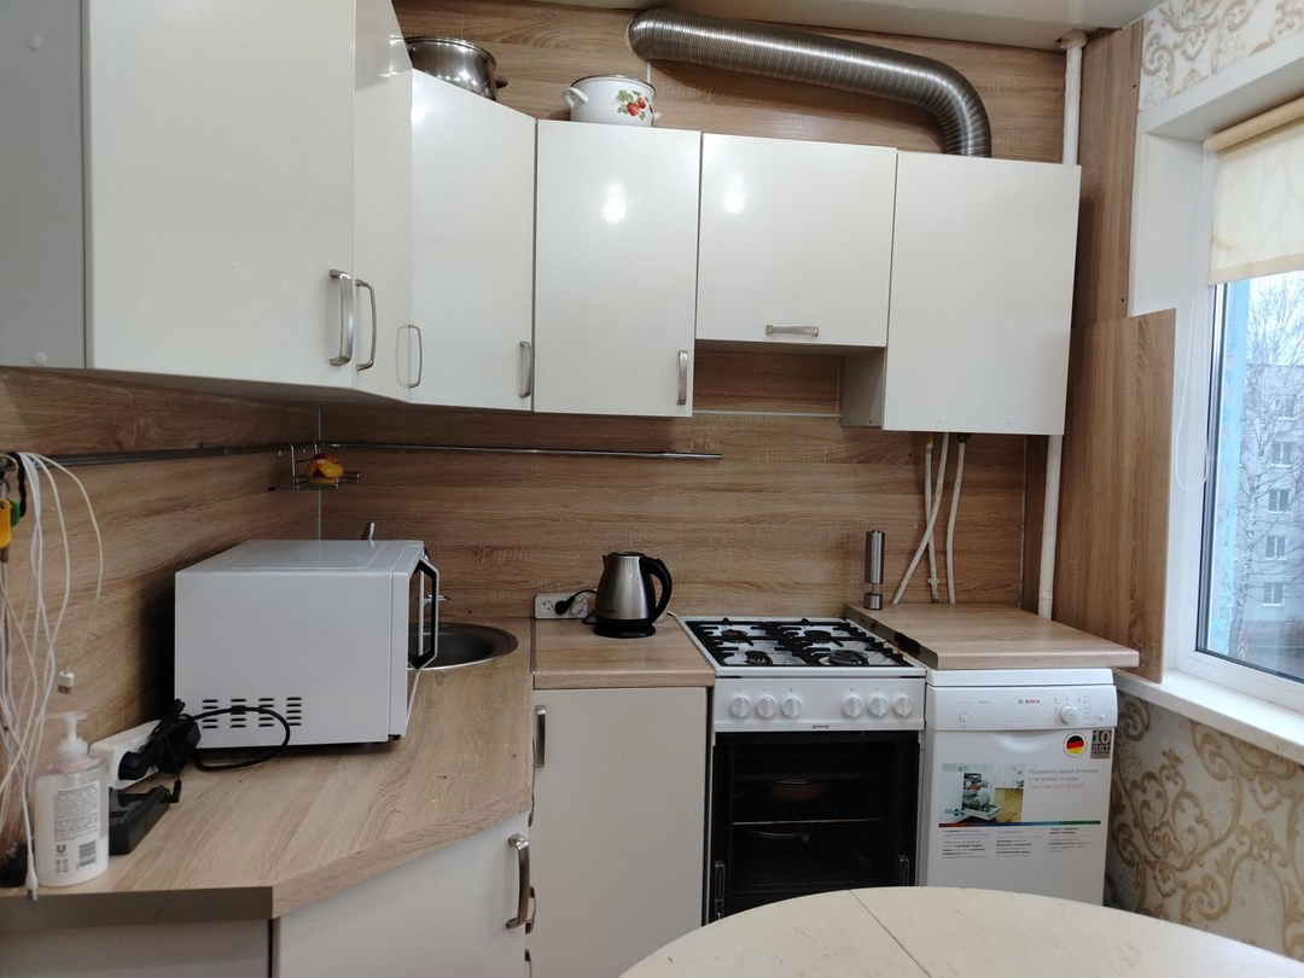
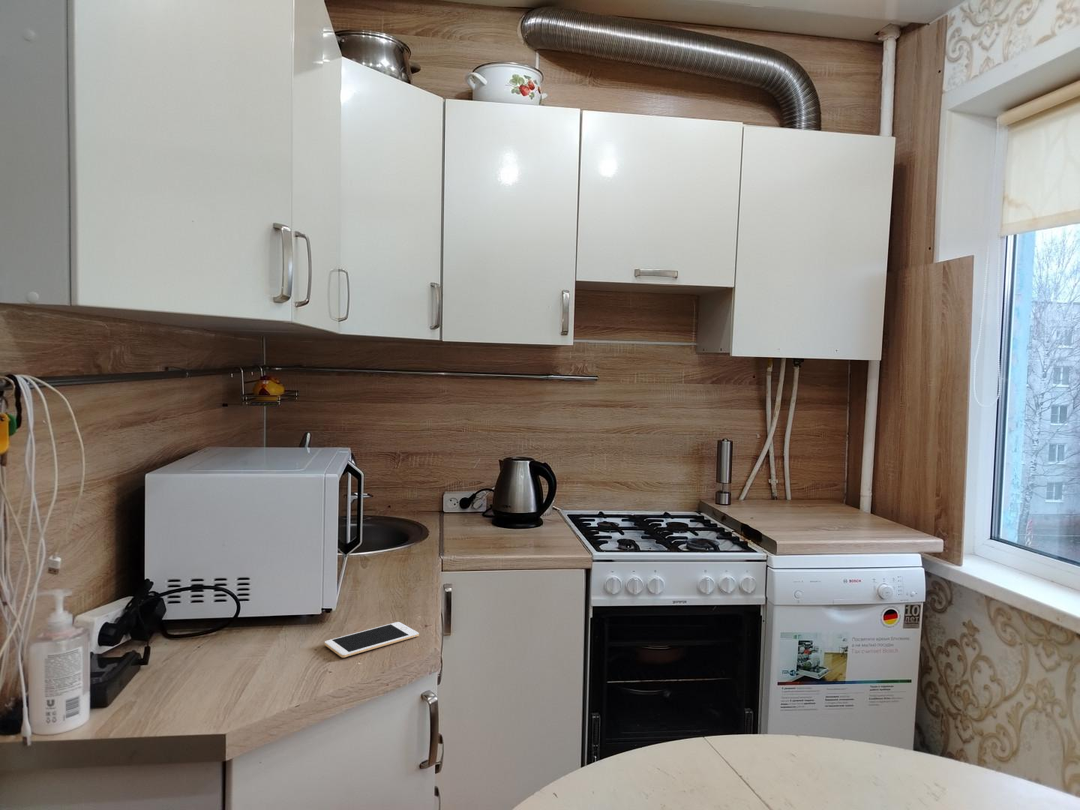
+ cell phone (372, 638)
